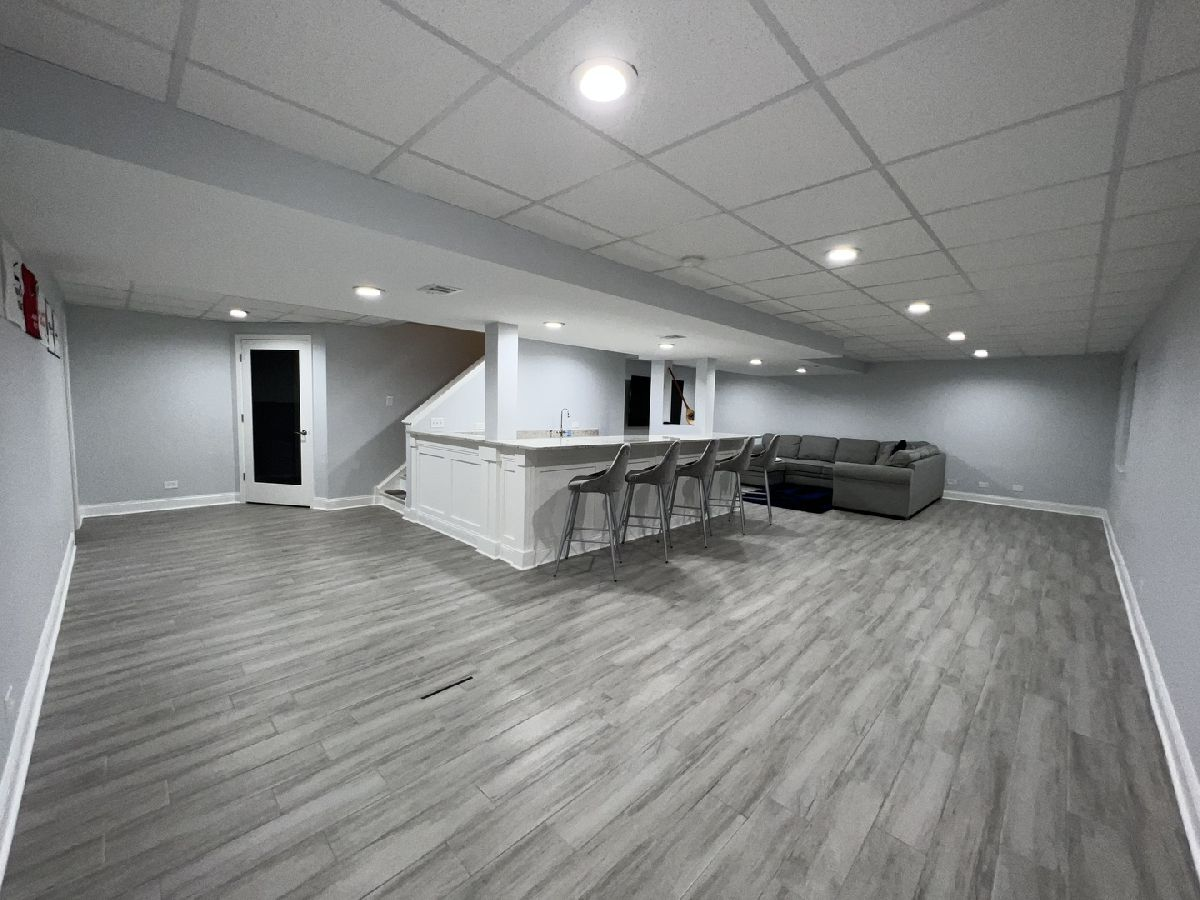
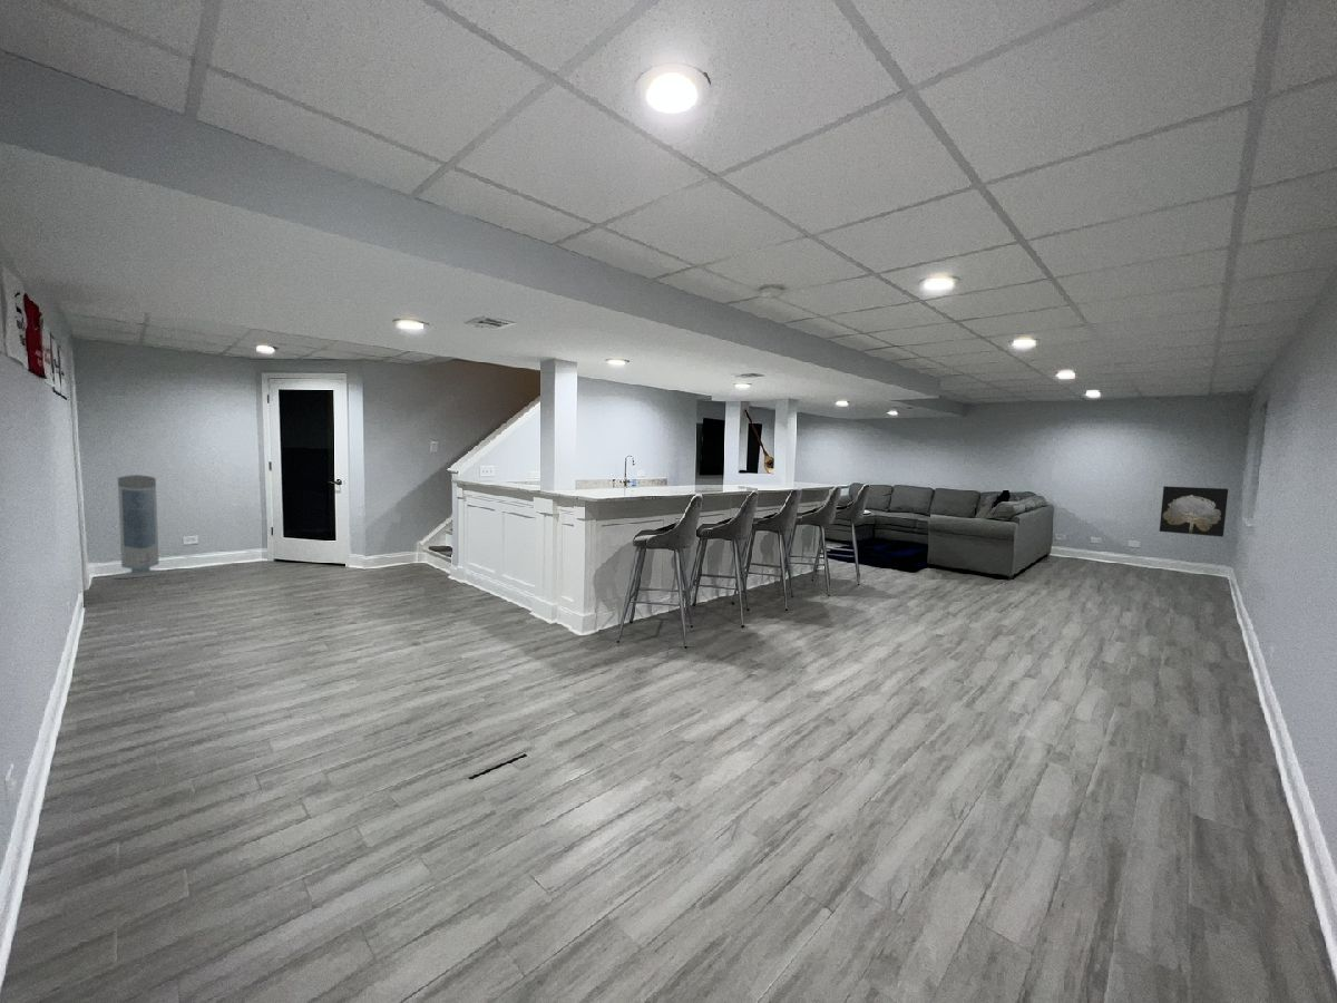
+ air purifier (138, 525)
+ wall art (1192, 510)
